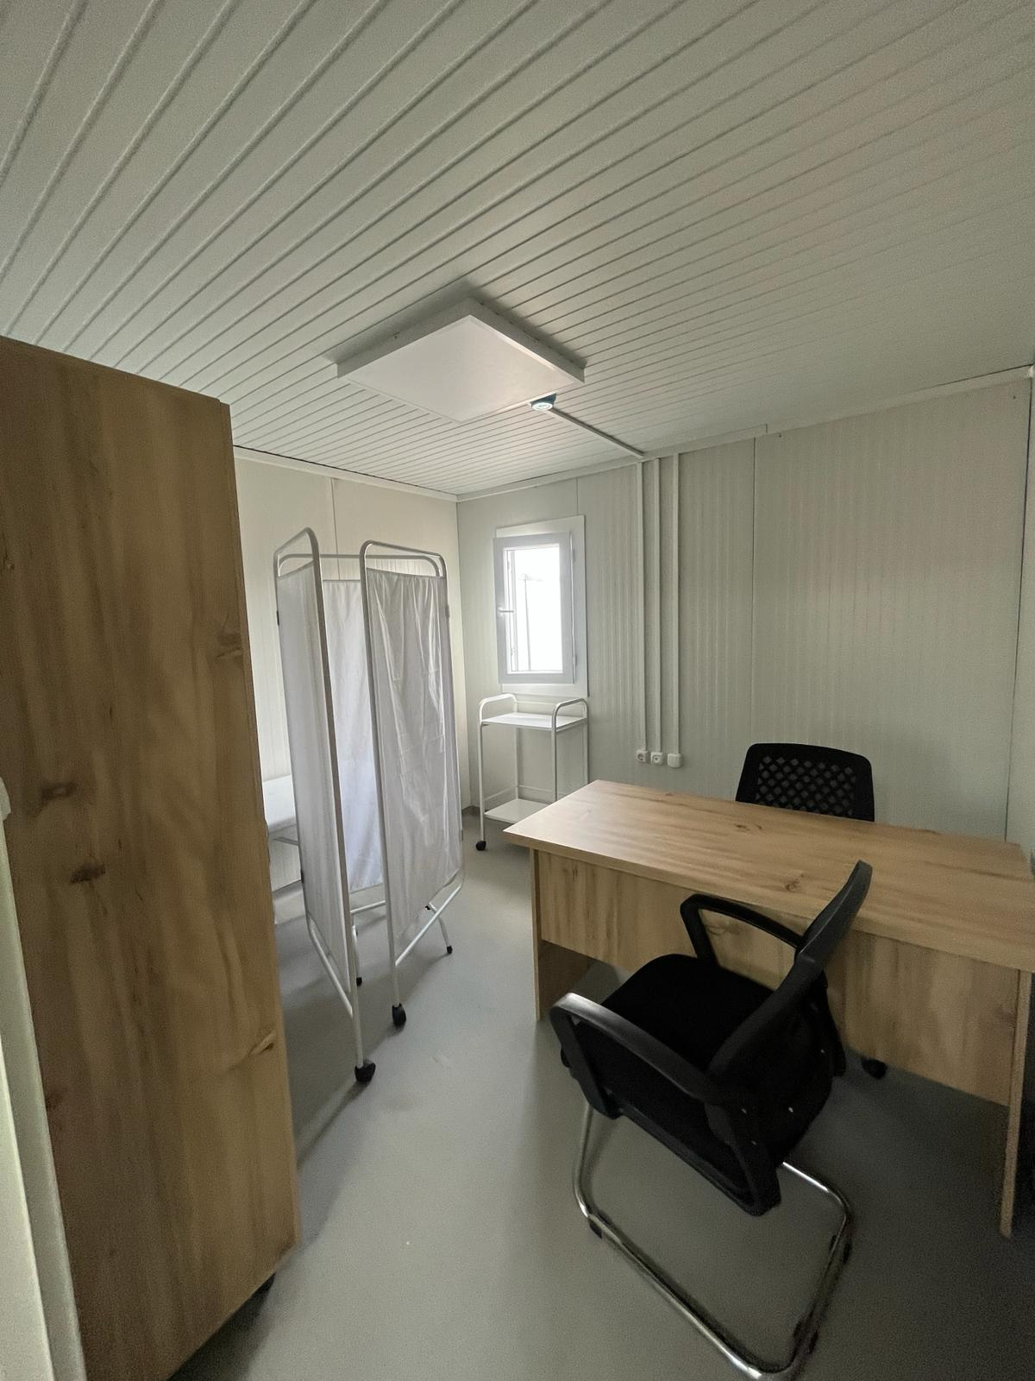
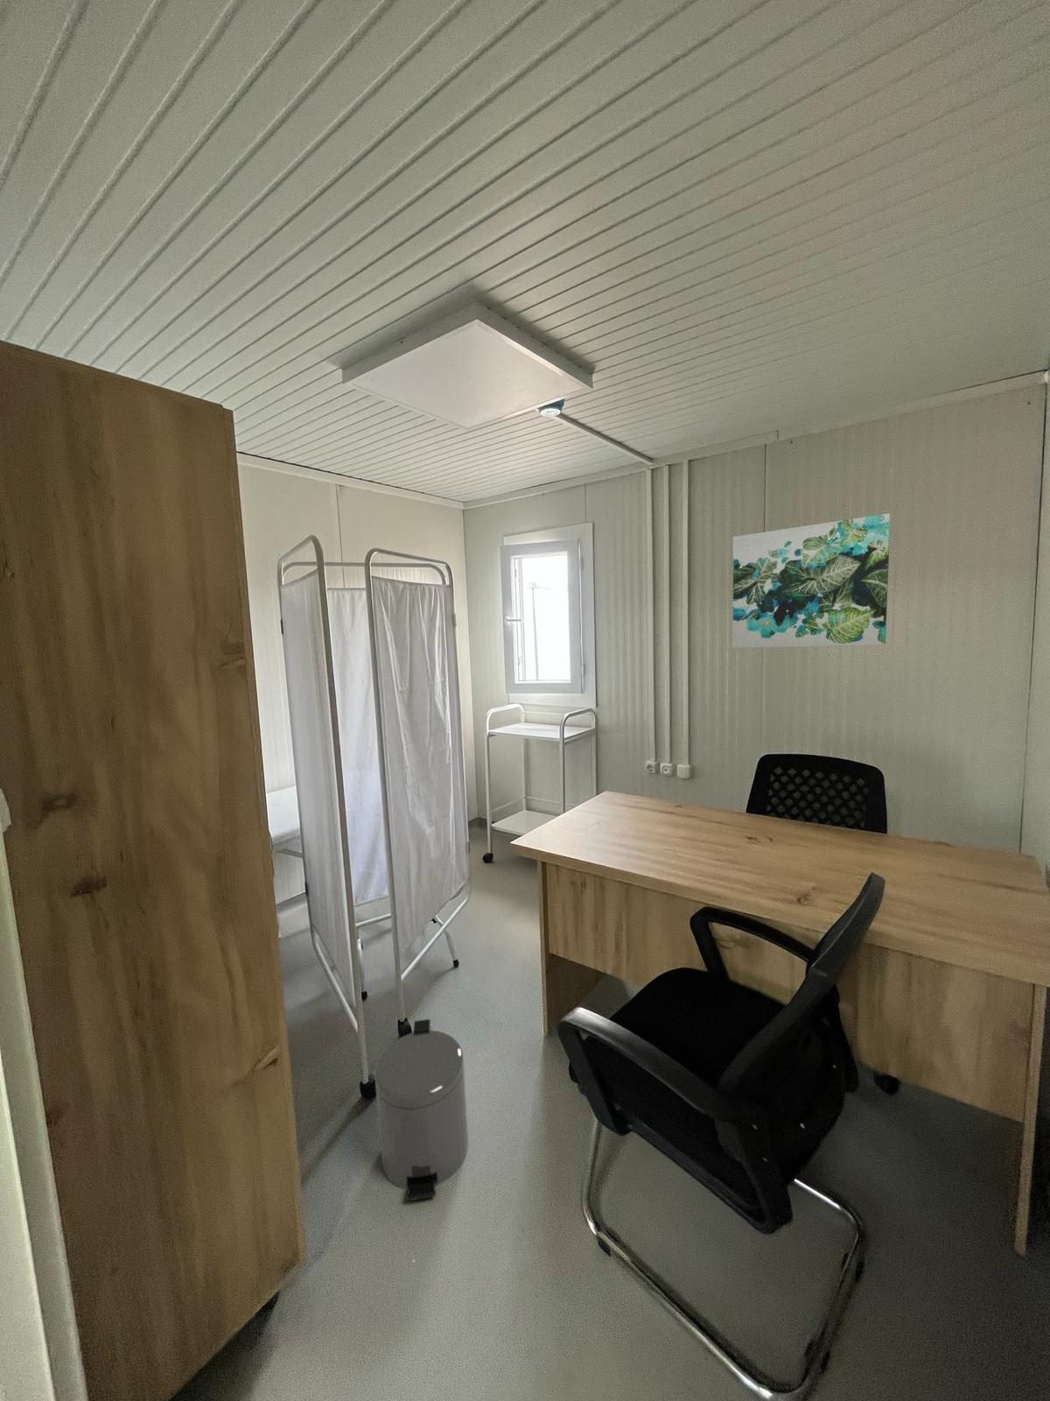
+ wall art (804, 587)
+ trash can (421, 1103)
